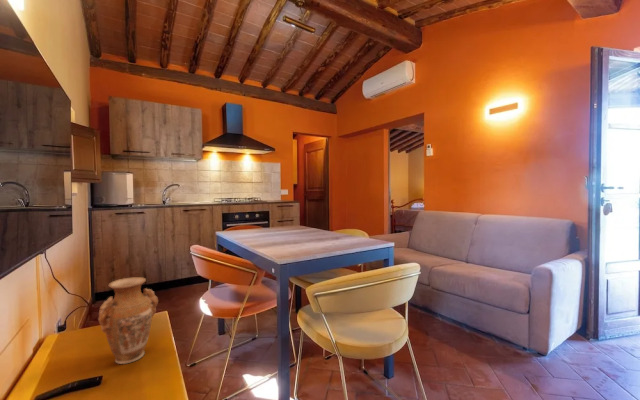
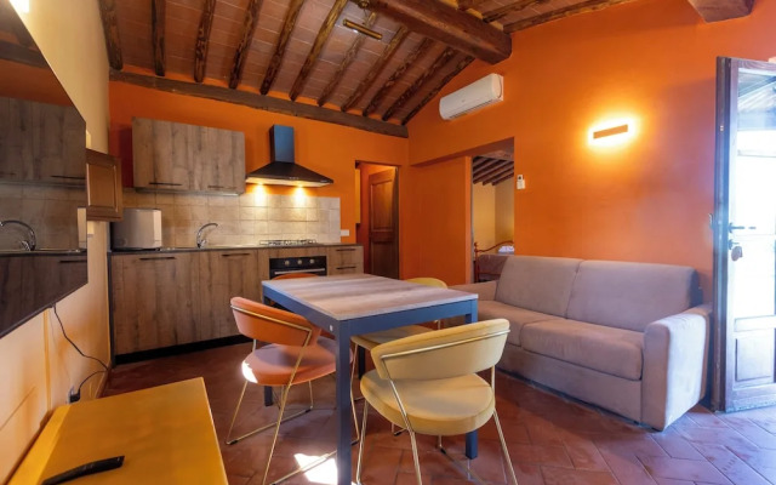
- vase (129, 318)
